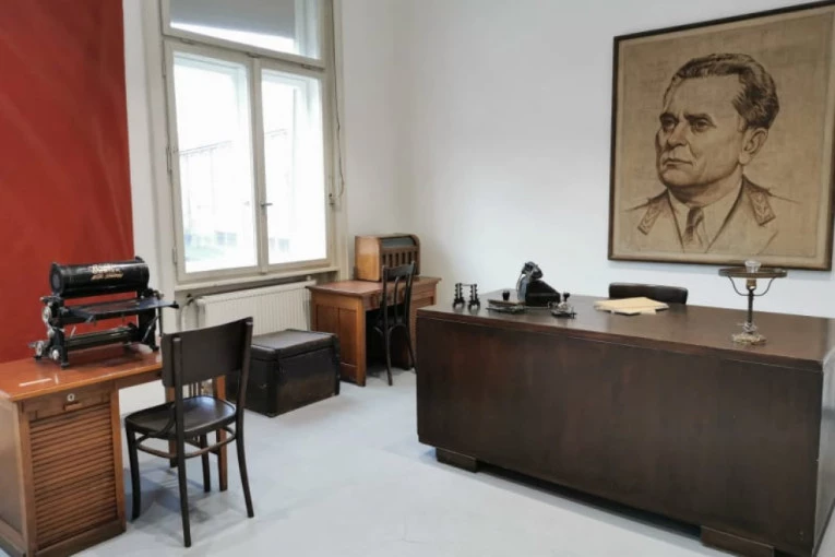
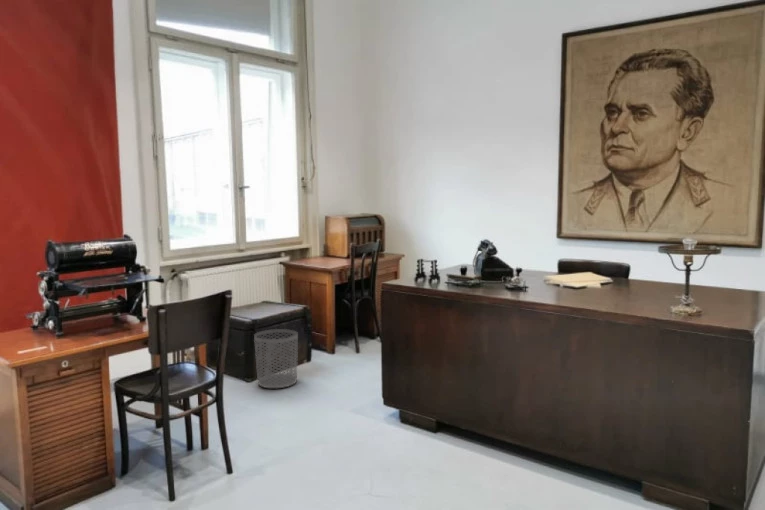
+ waste bin (277, 358)
